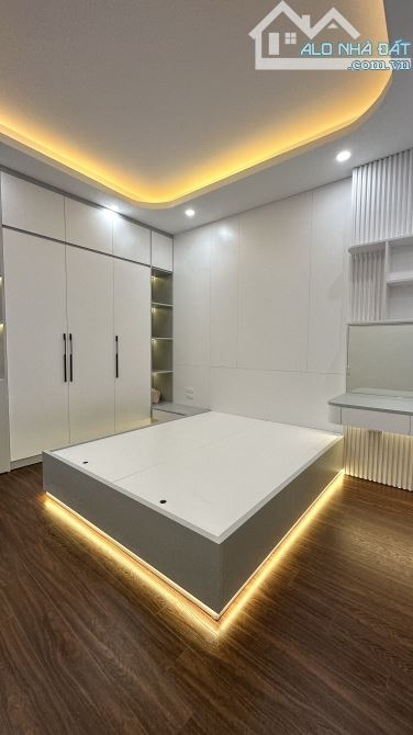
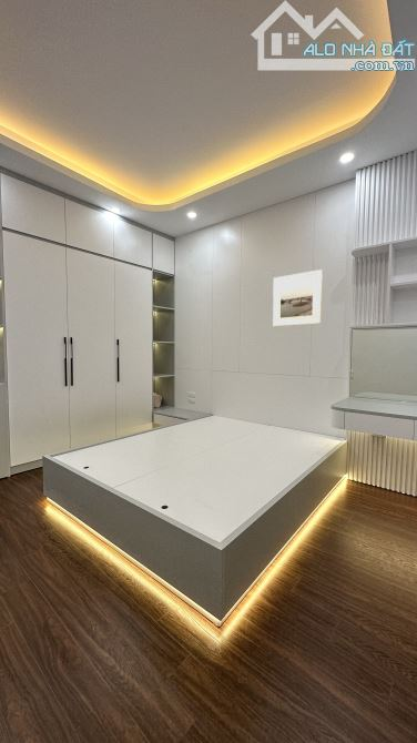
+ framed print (296, 299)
